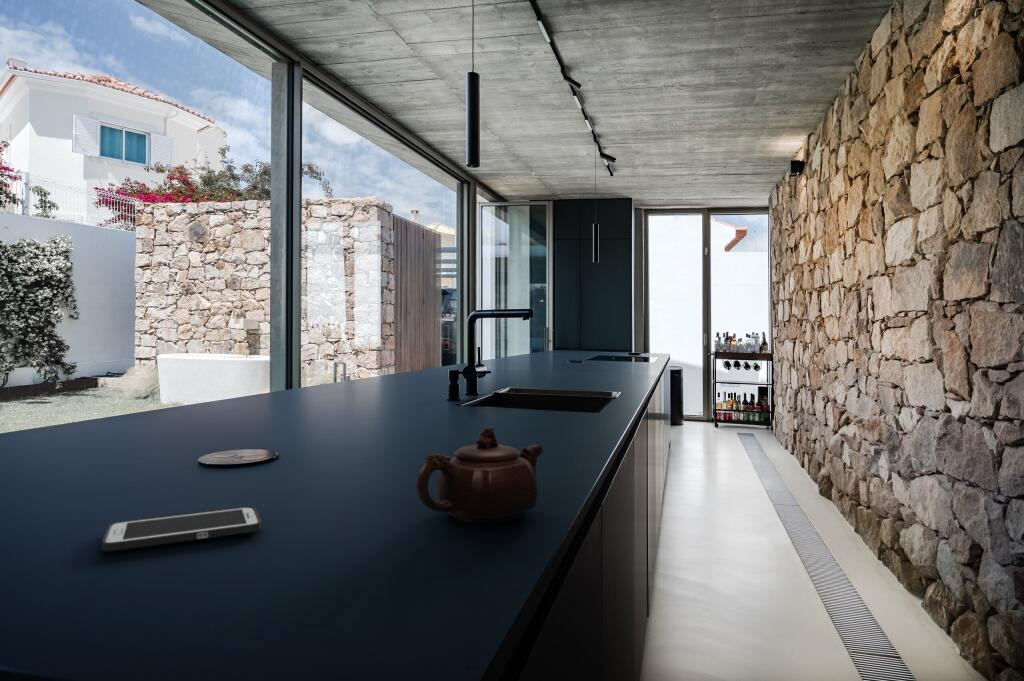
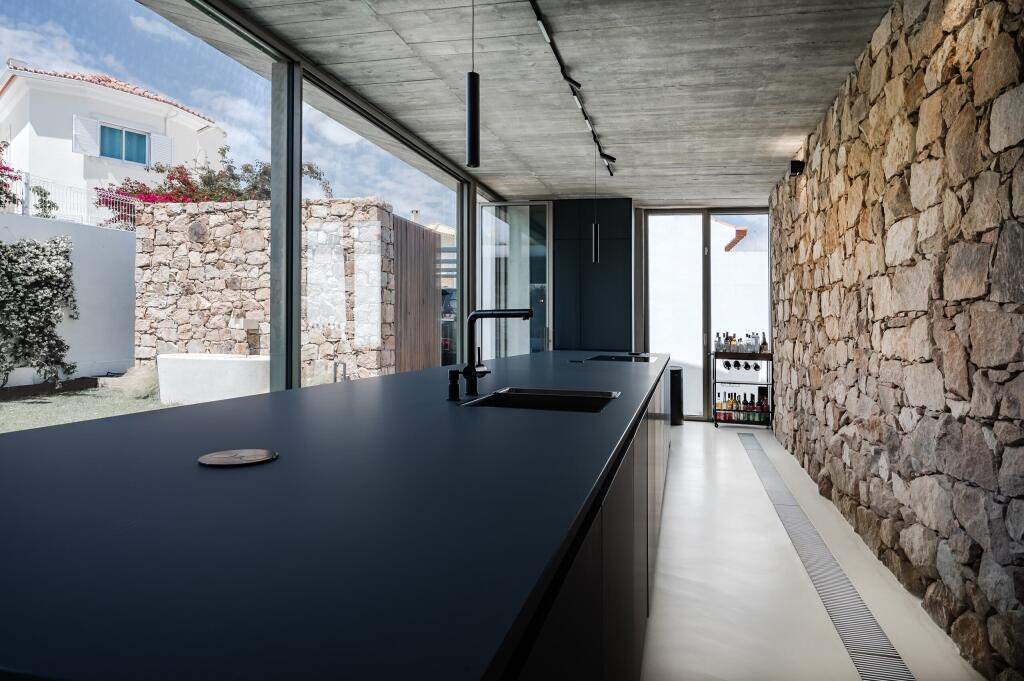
- teapot (483, 470)
- cell phone (185, 527)
